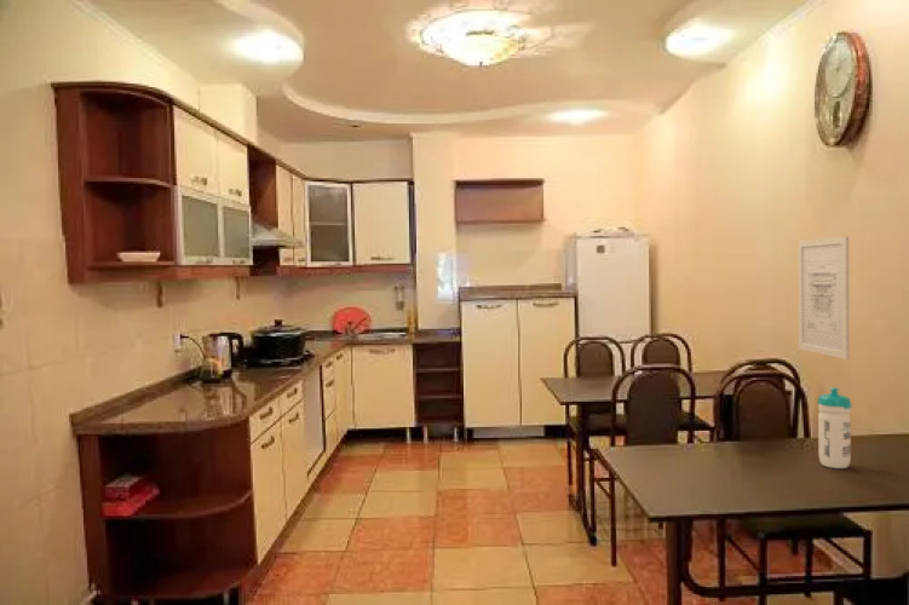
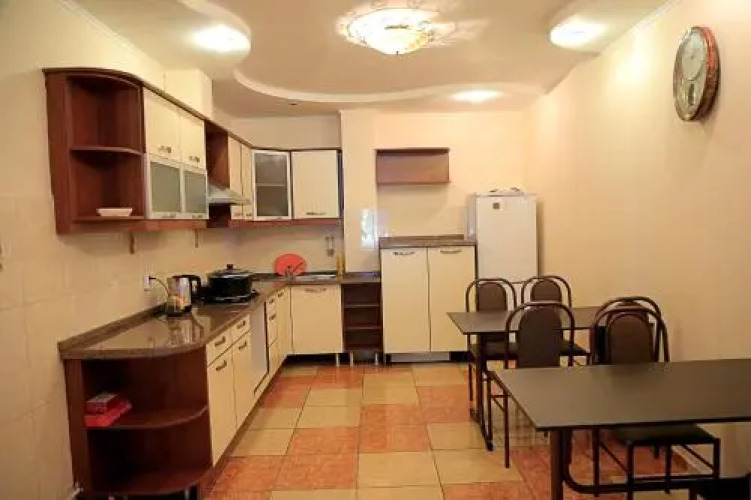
- wall art (822, 296)
- water bottle (834, 426)
